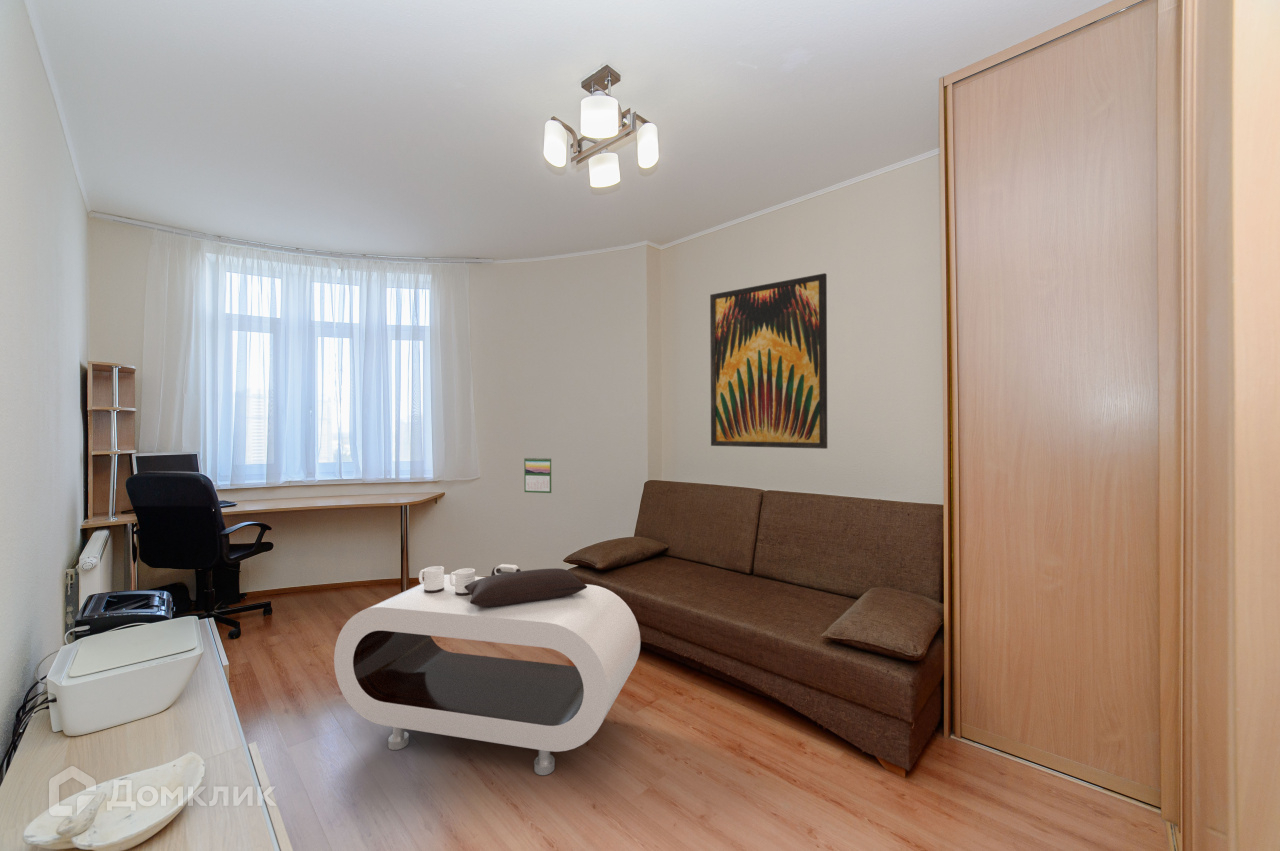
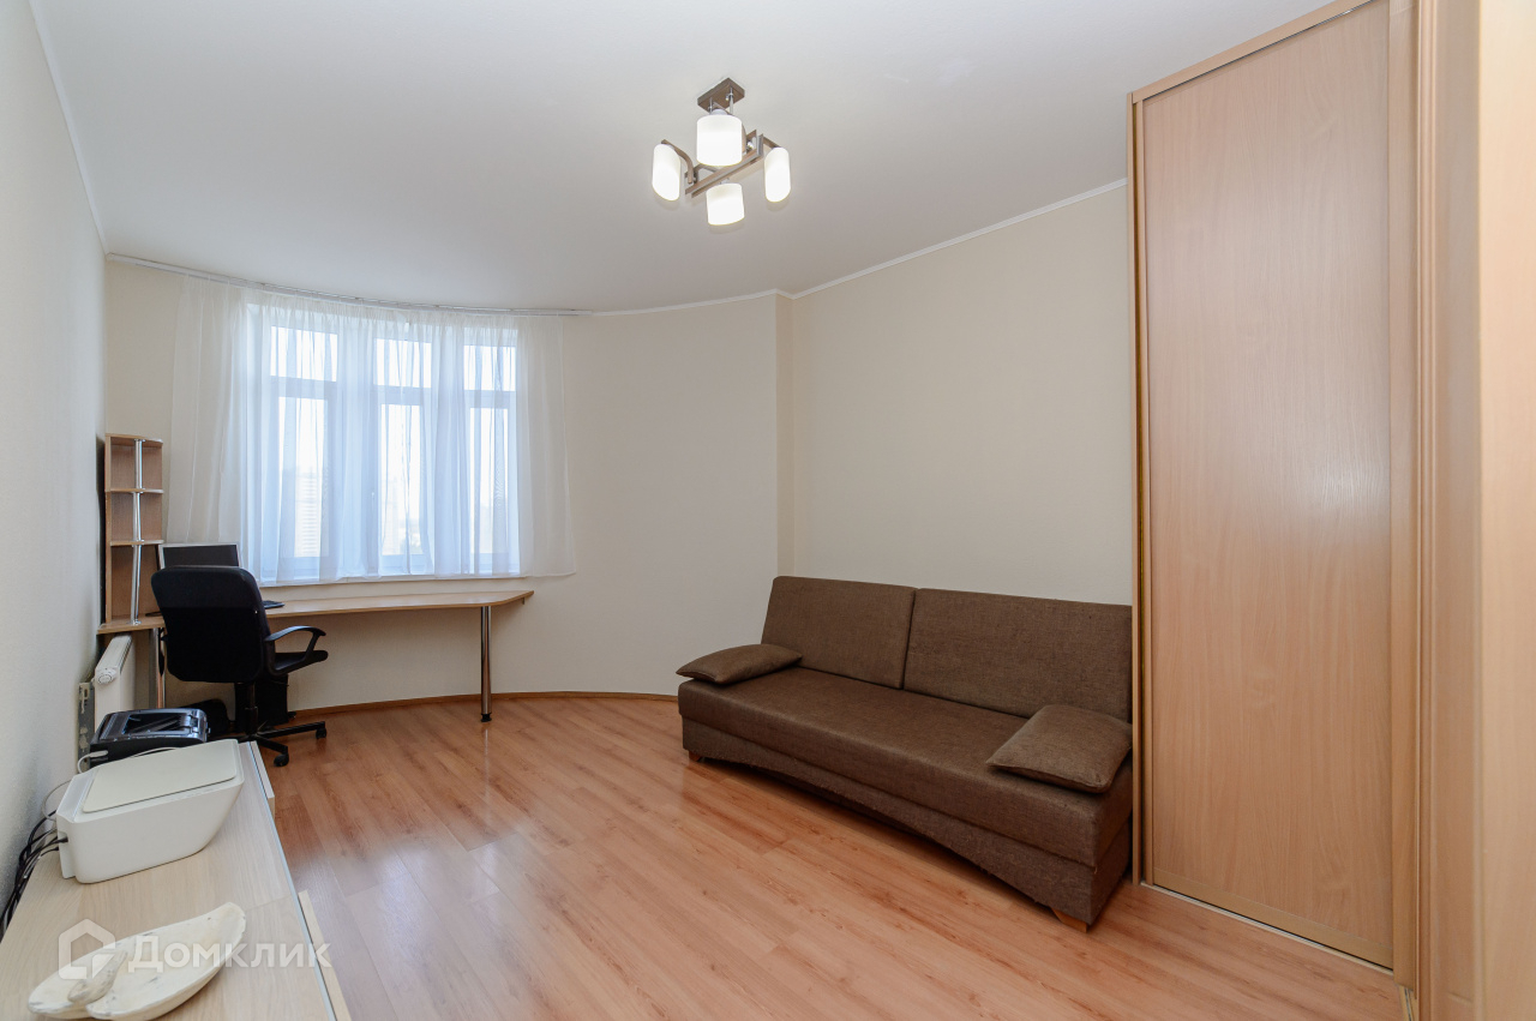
- wall art (764, 366)
- calendar (537, 474)
- coffee table (493, 641)
